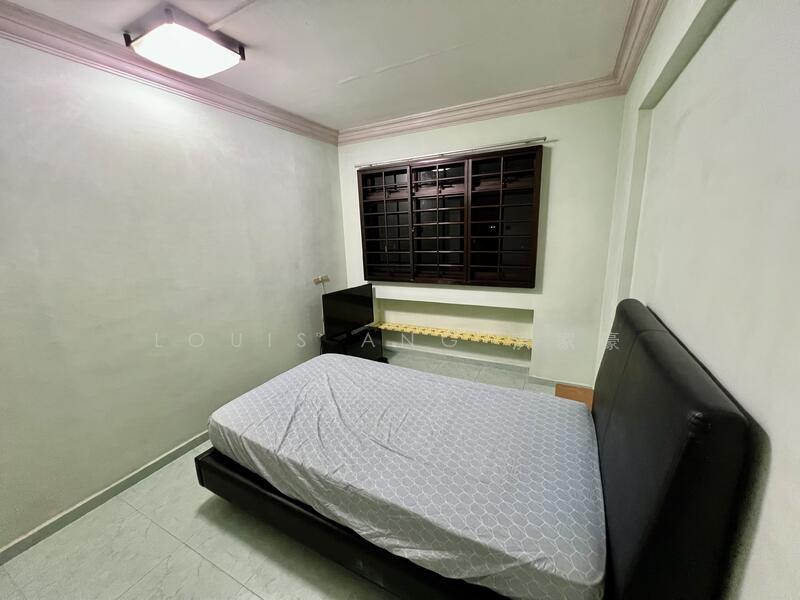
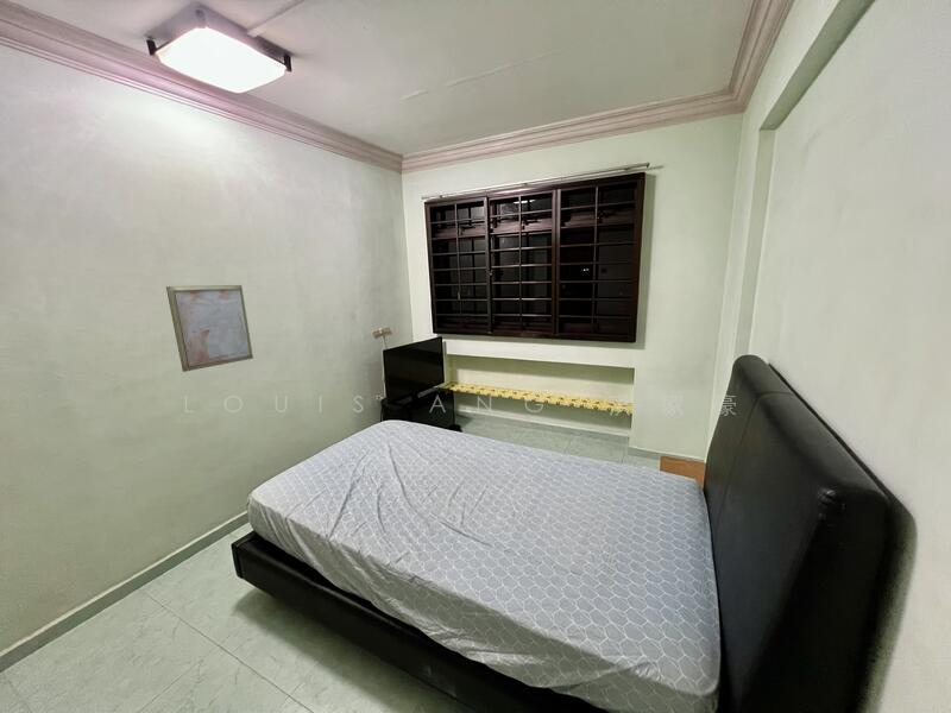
+ wall art (214, 326)
